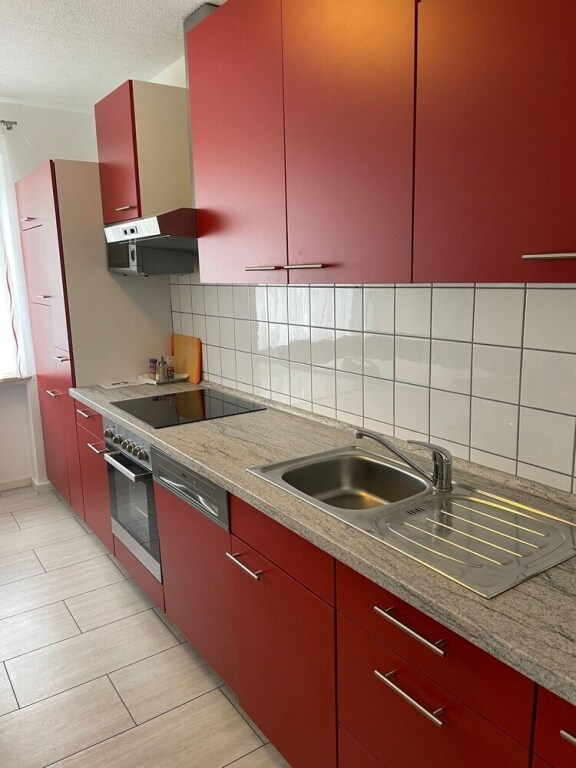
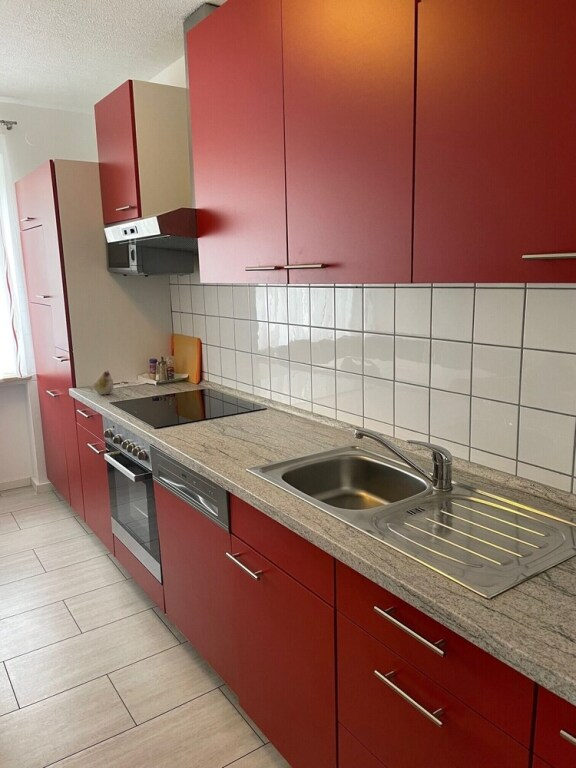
+ fruit (103, 382)
